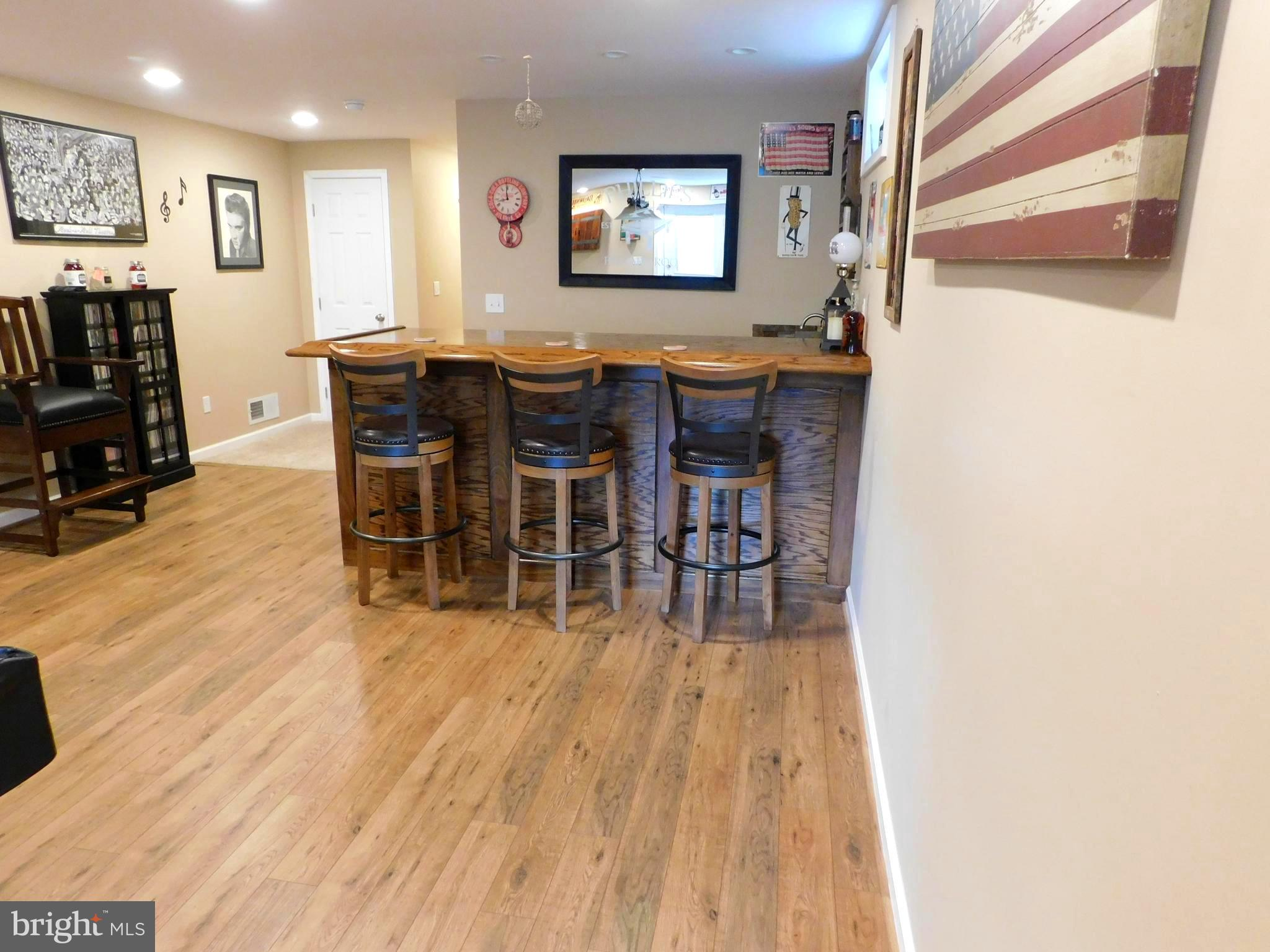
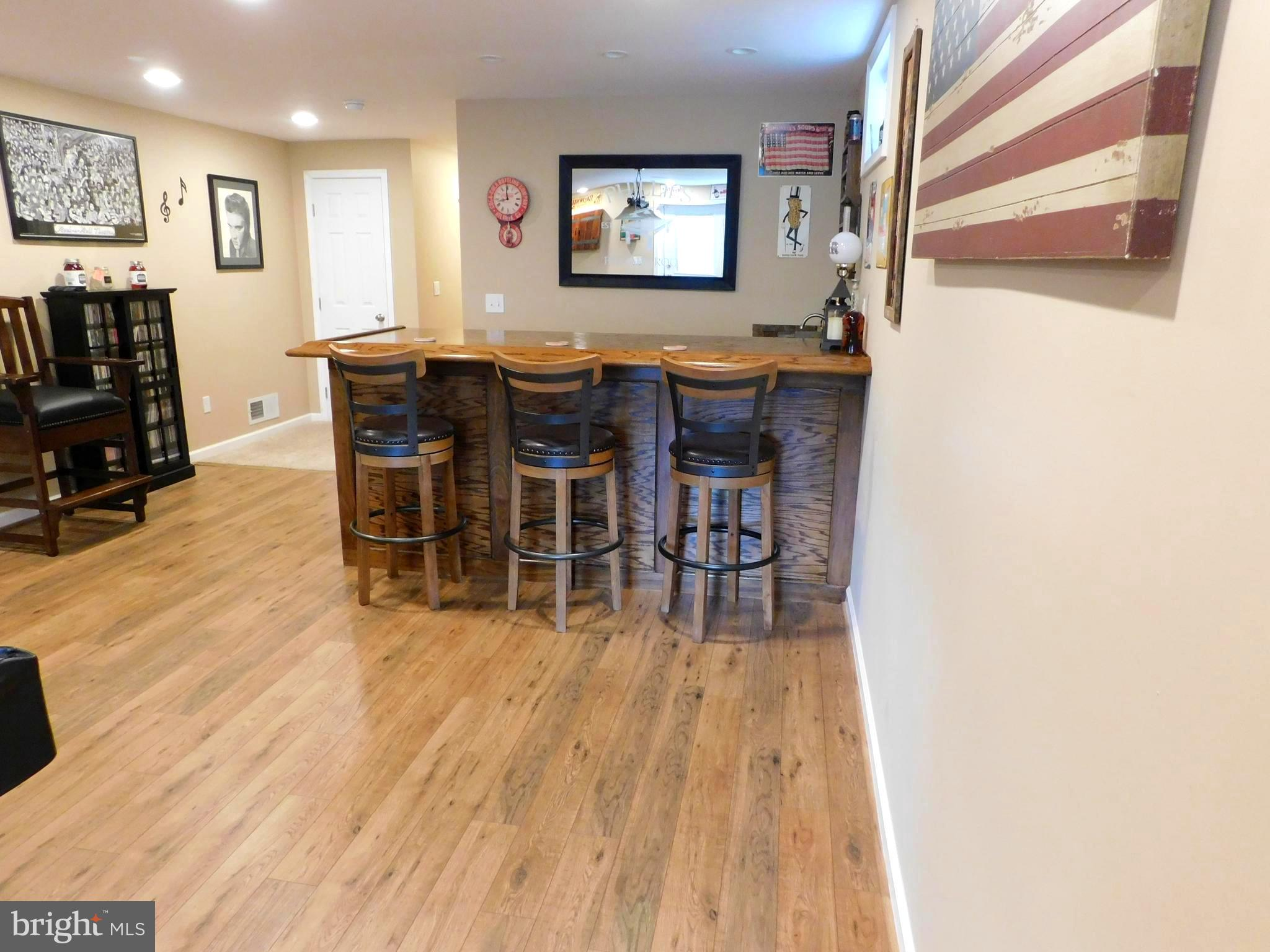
- pendant light (528, 93)
